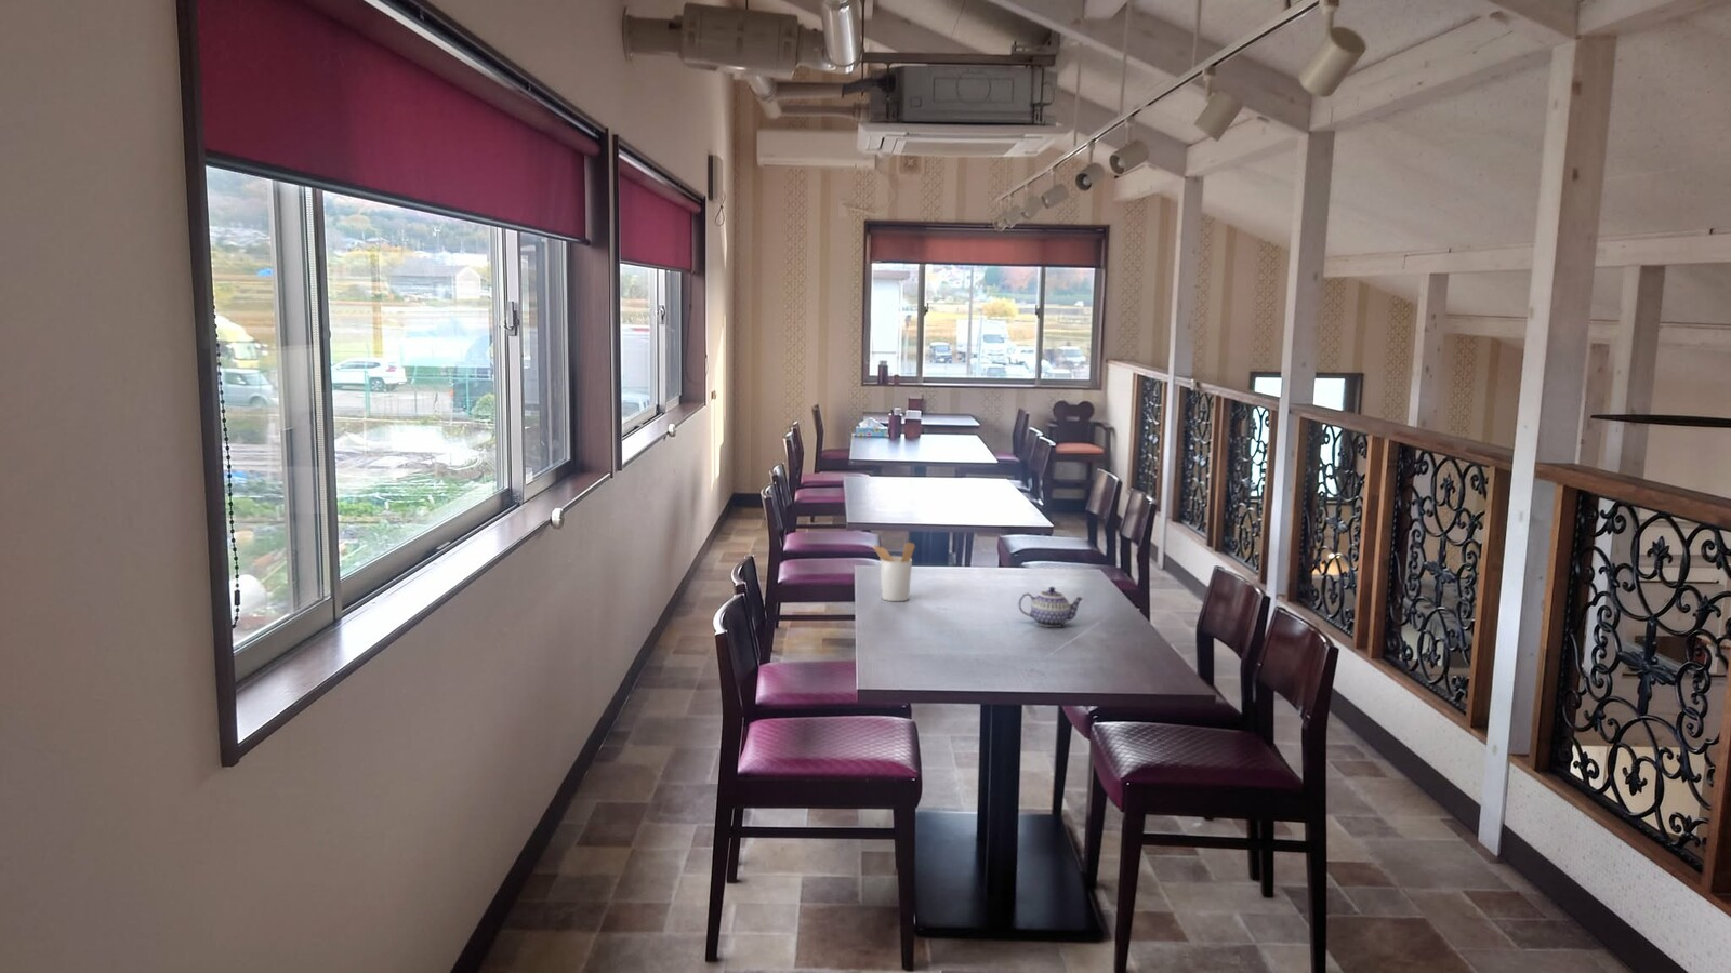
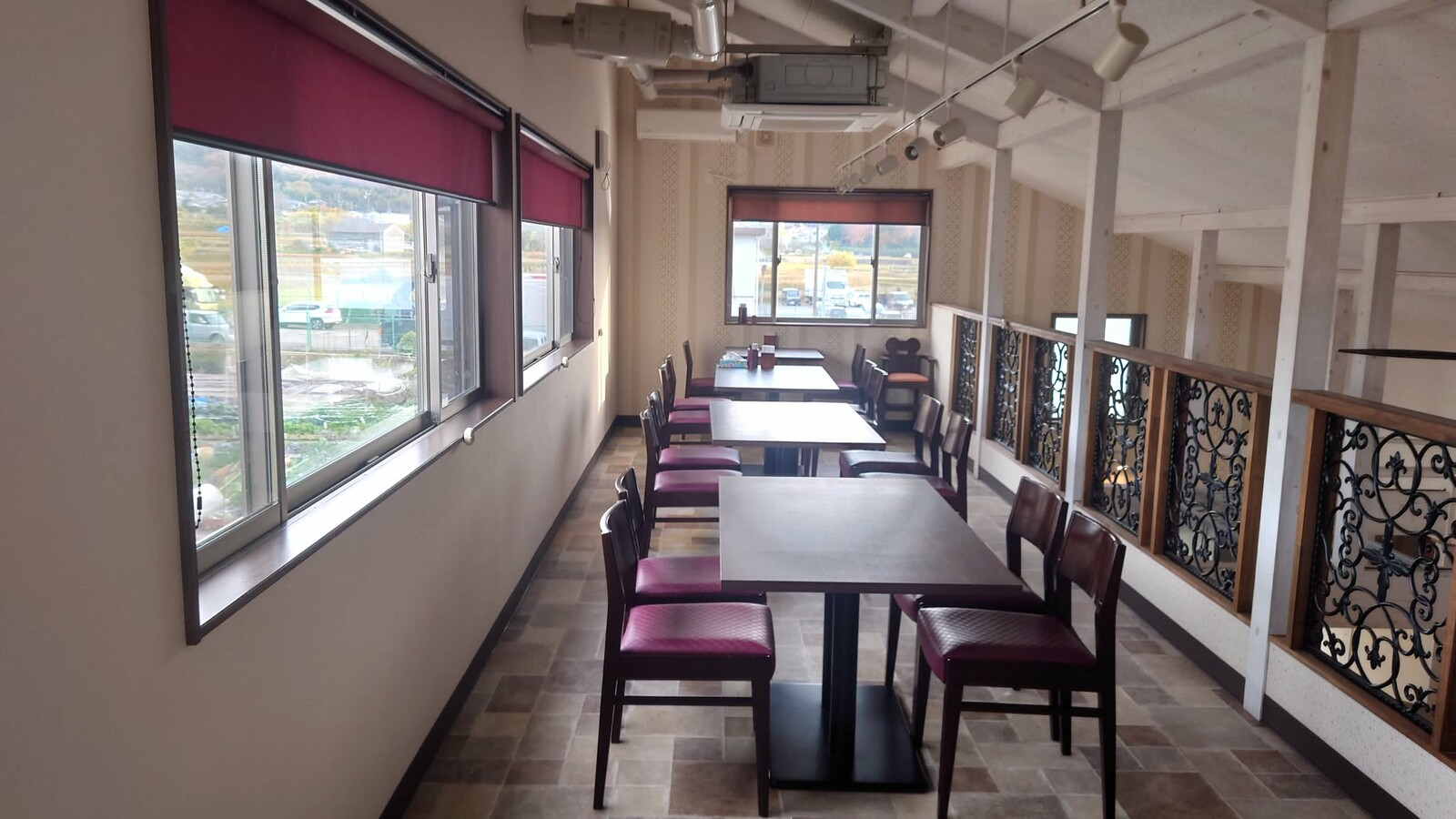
- utensil holder (890, 570)
- teapot (1051, 606)
